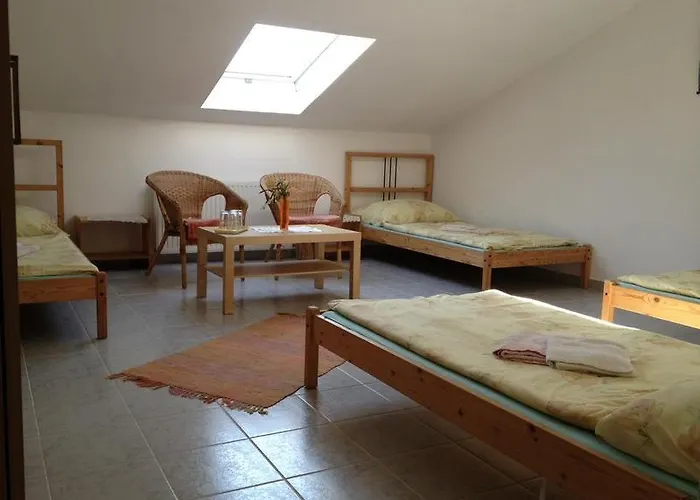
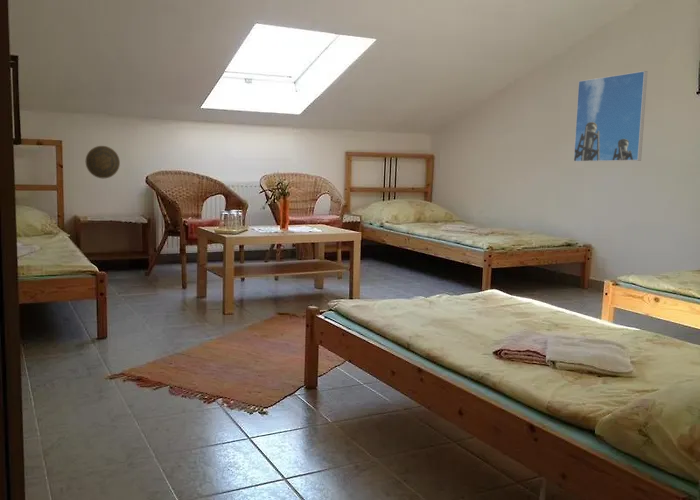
+ decorative plate (103, 162)
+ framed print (608, 119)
